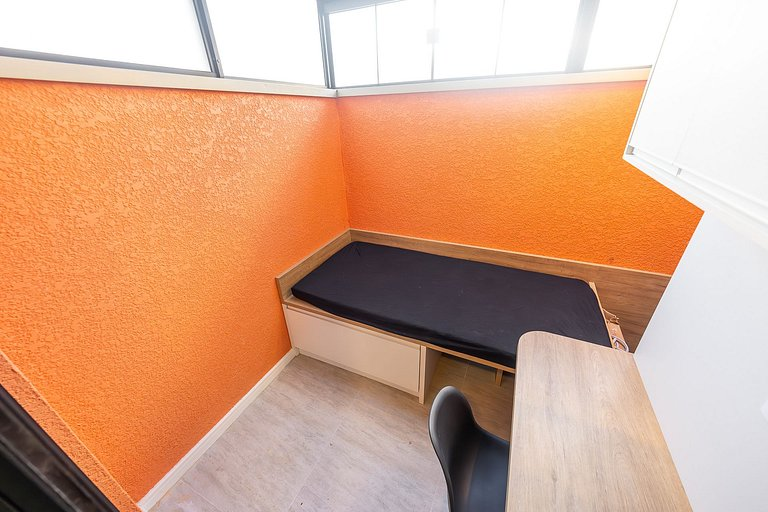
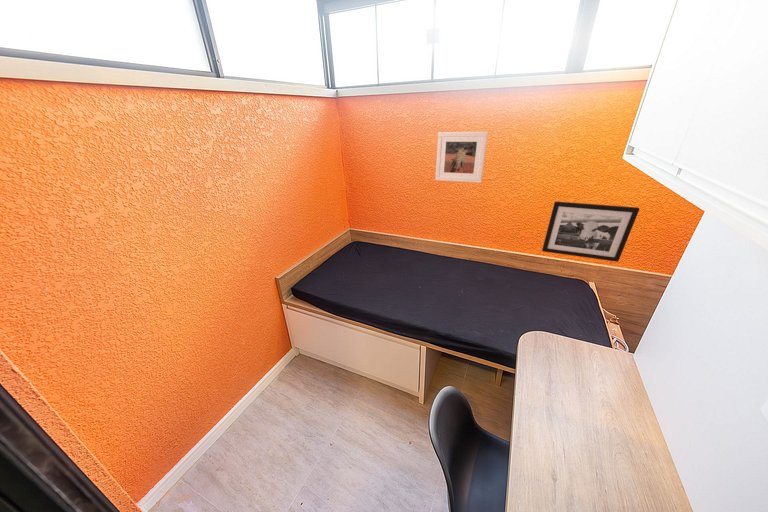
+ picture frame (586, 231)
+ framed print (459, 157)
